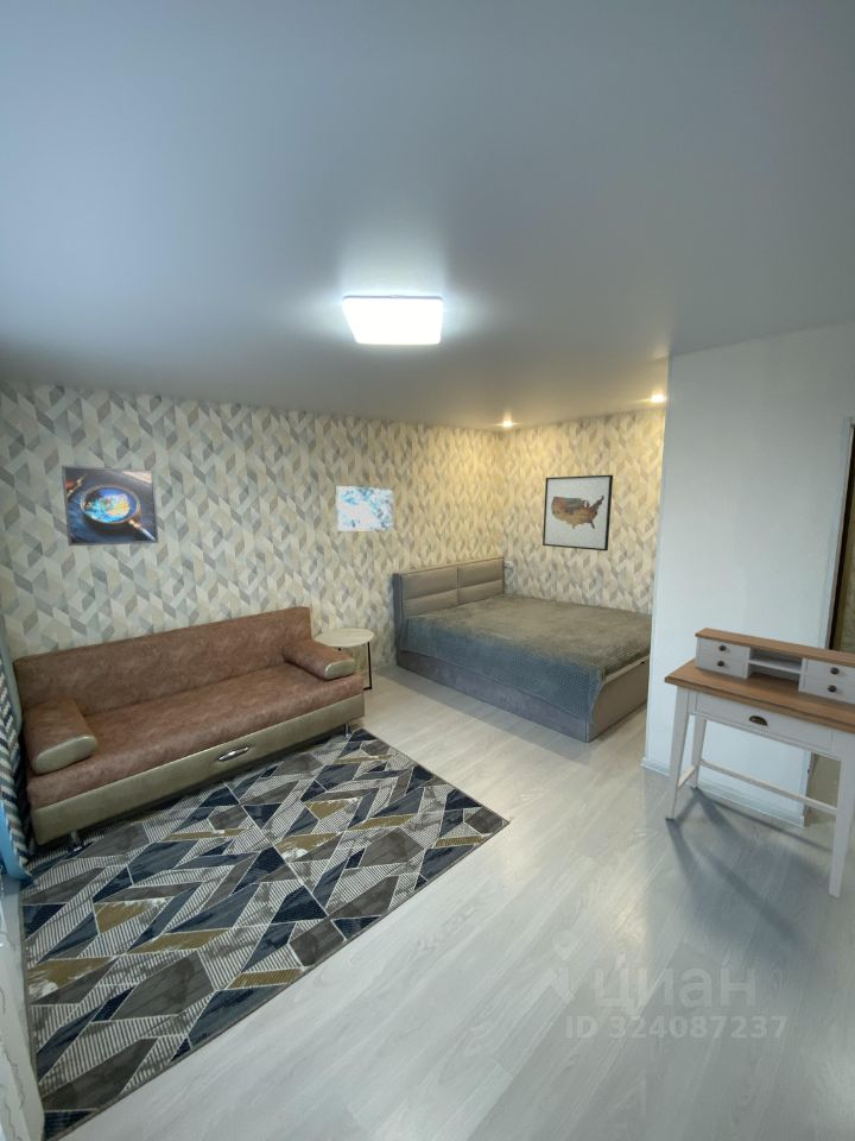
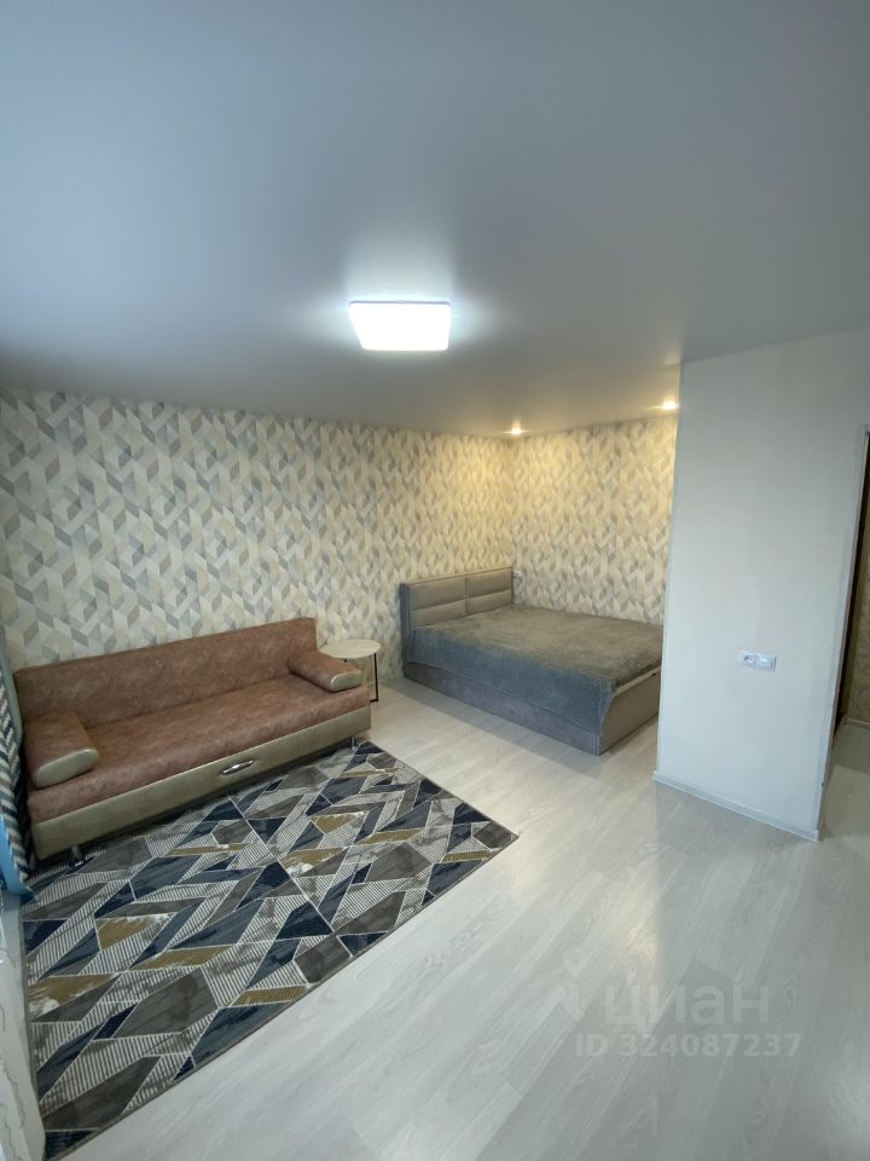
- wall art (365, 509)
- wall art (575, 512)
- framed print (113, 506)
- desk (764, 737)
